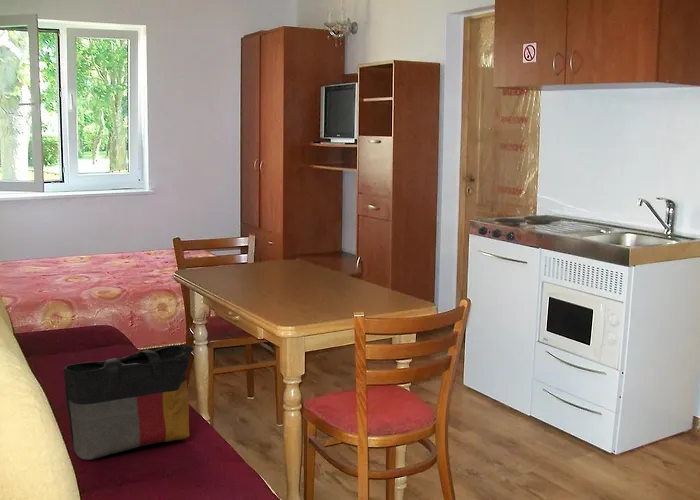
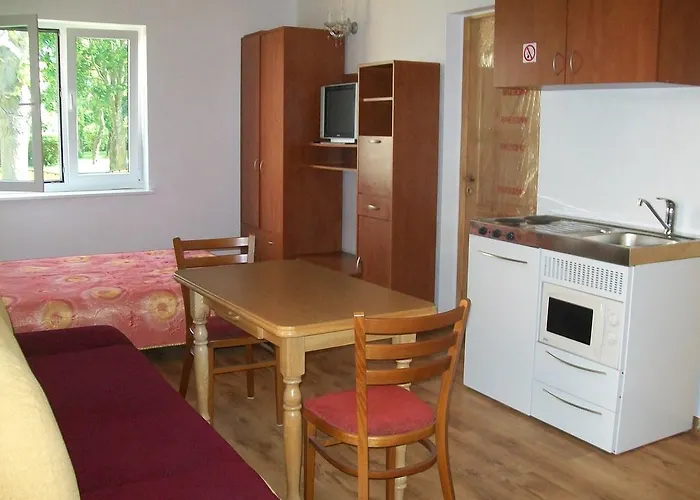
- tote bag (129, 396)
